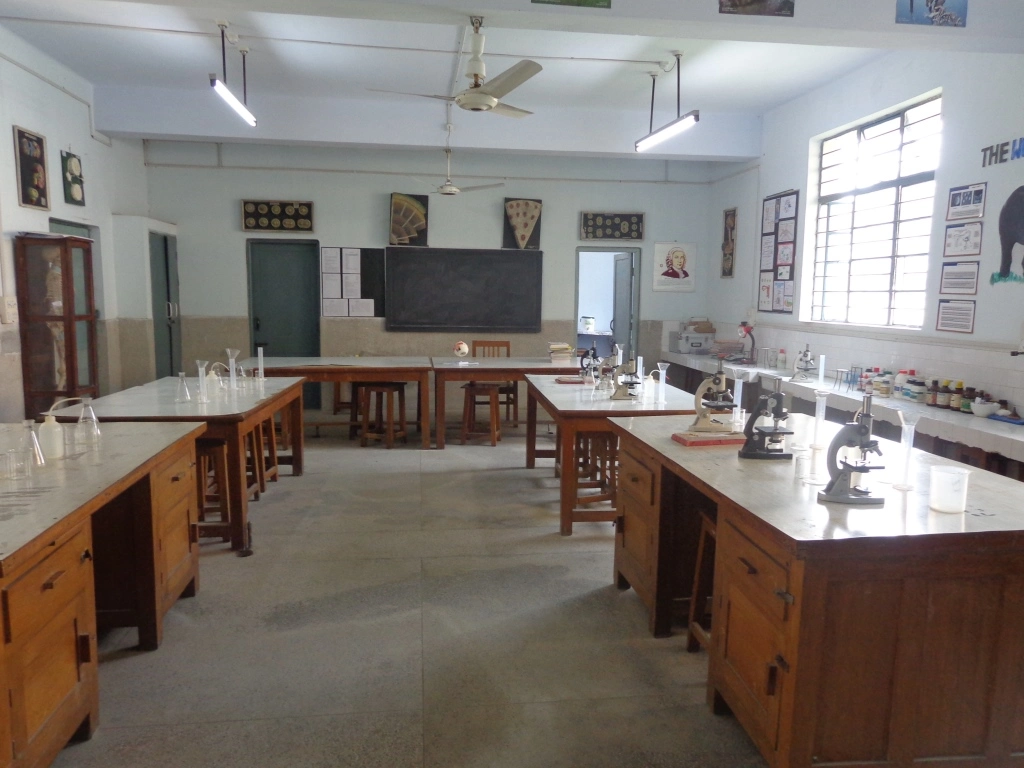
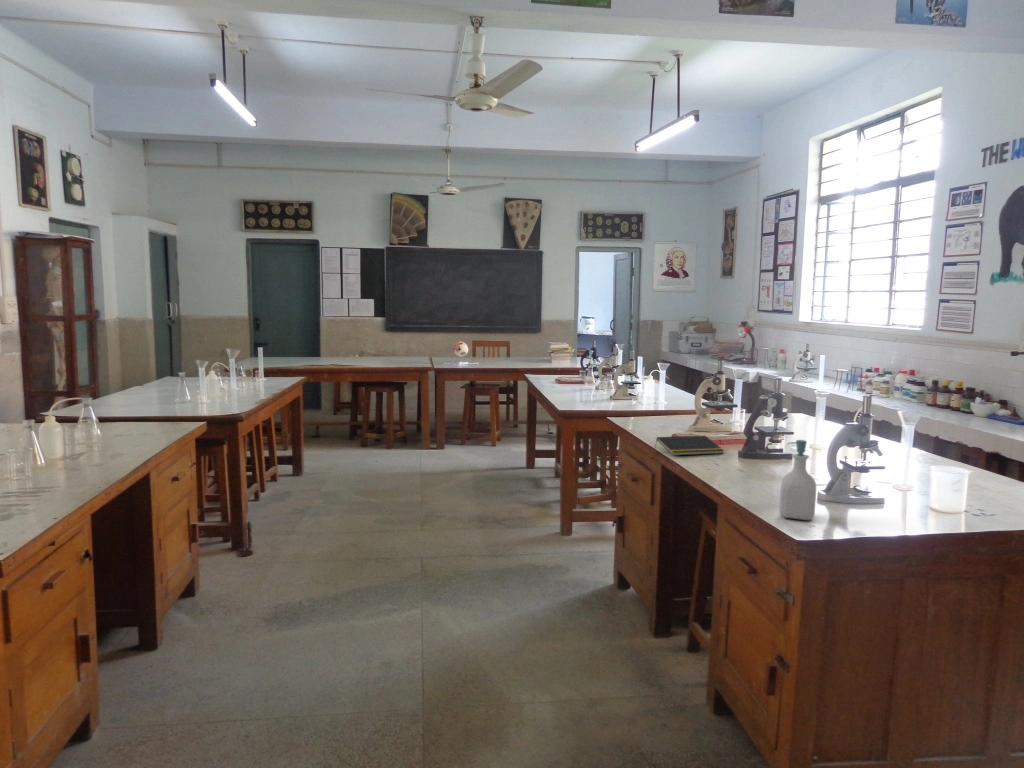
+ soap bottle (798, 478)
+ notepad (689, 445)
